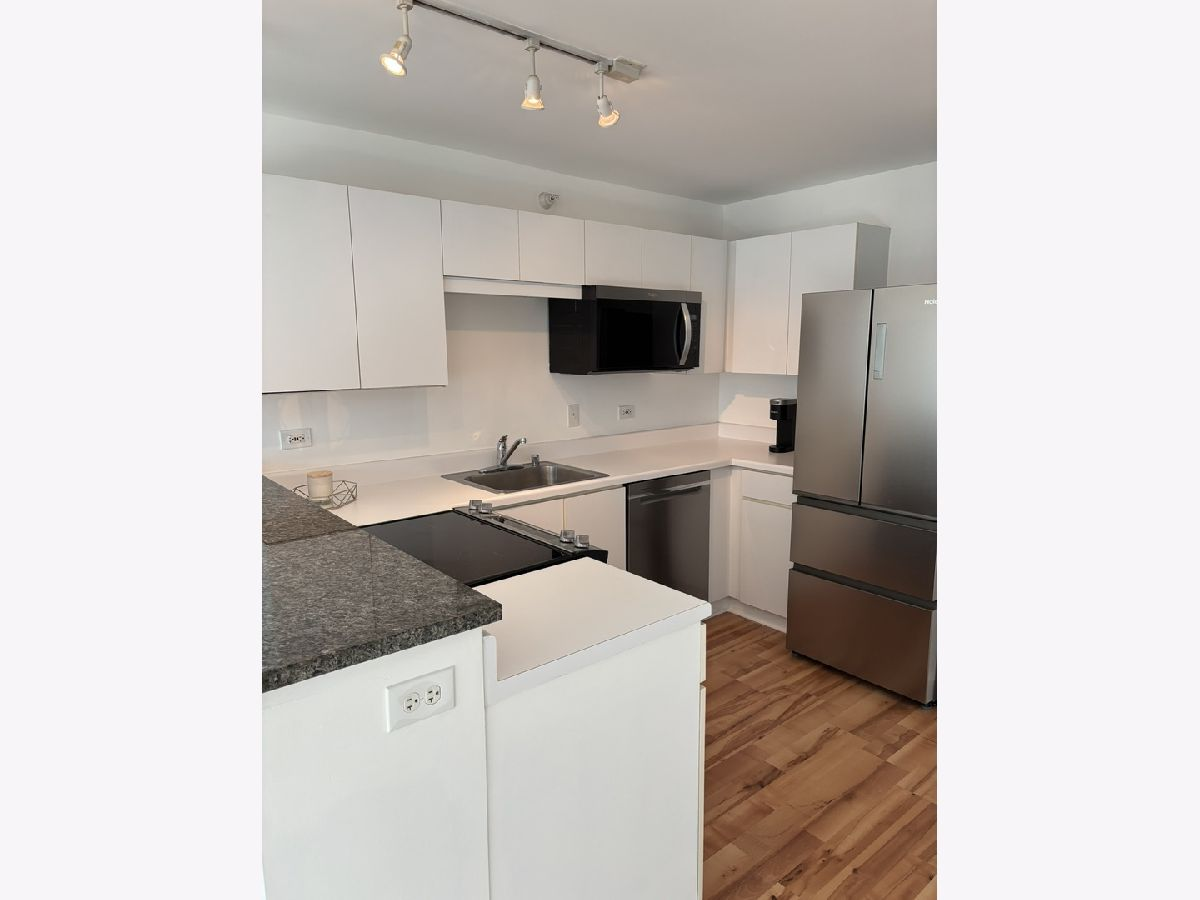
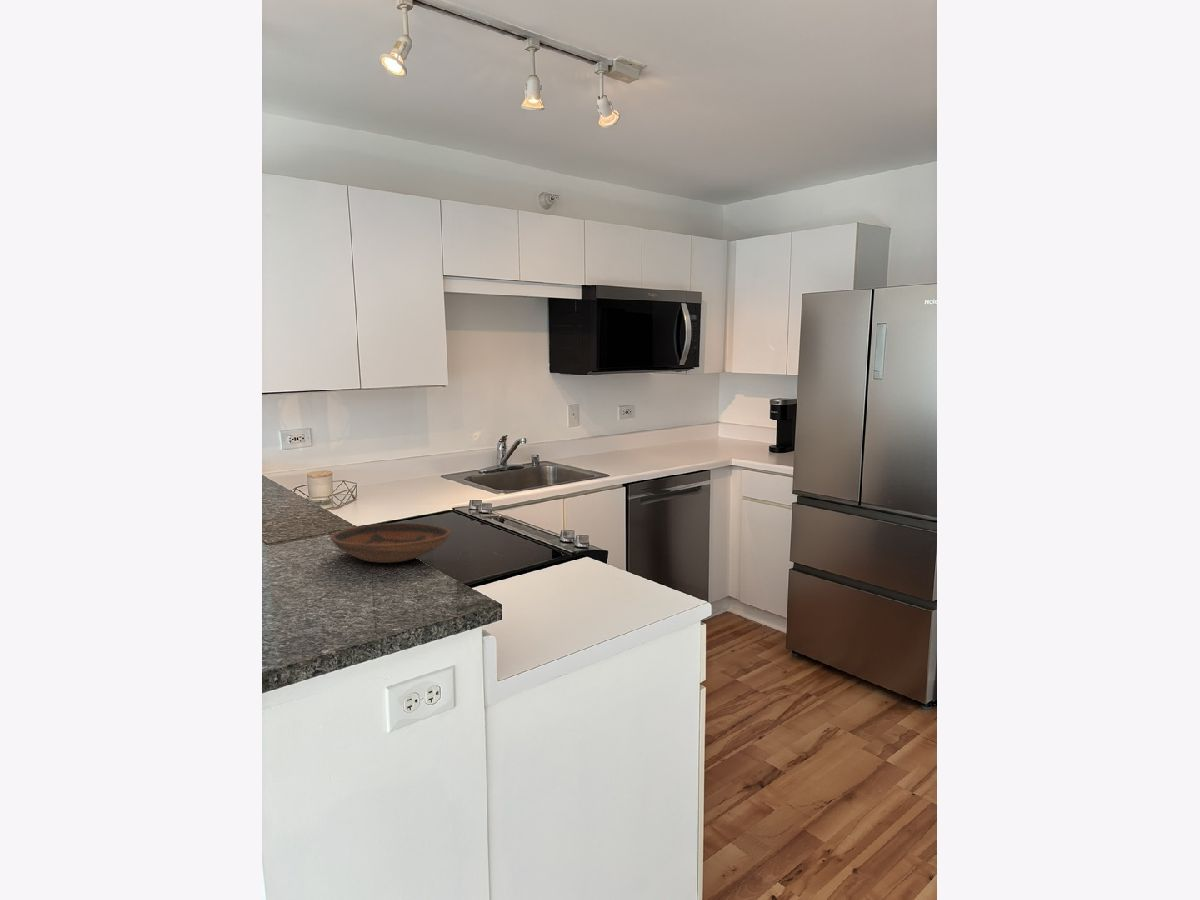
+ bowl (392, 544)
